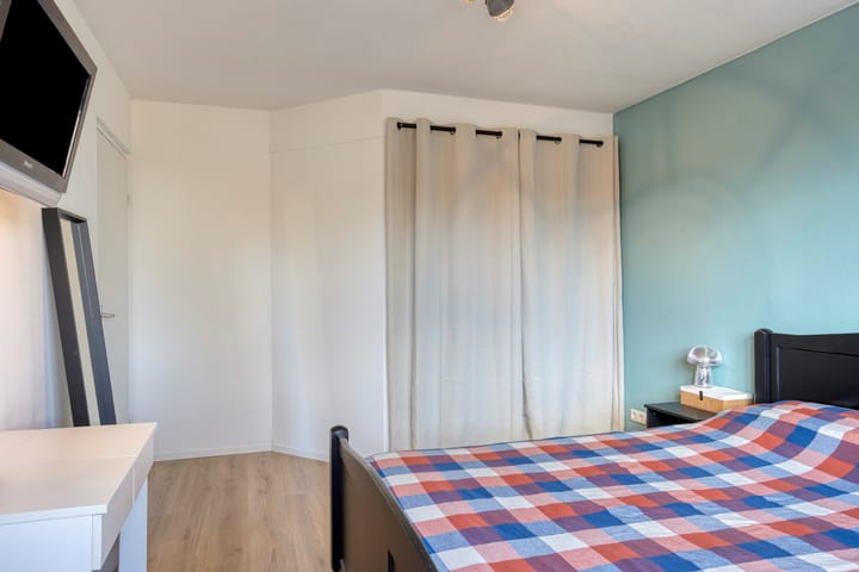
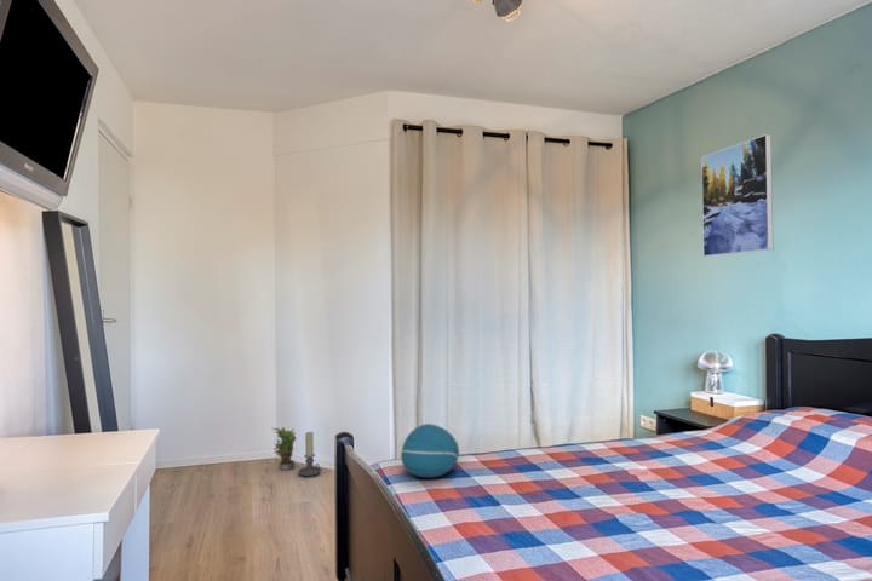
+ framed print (734, 200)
+ cushion (430, 449)
+ candle holder (310, 451)
+ potted plant (282, 447)
